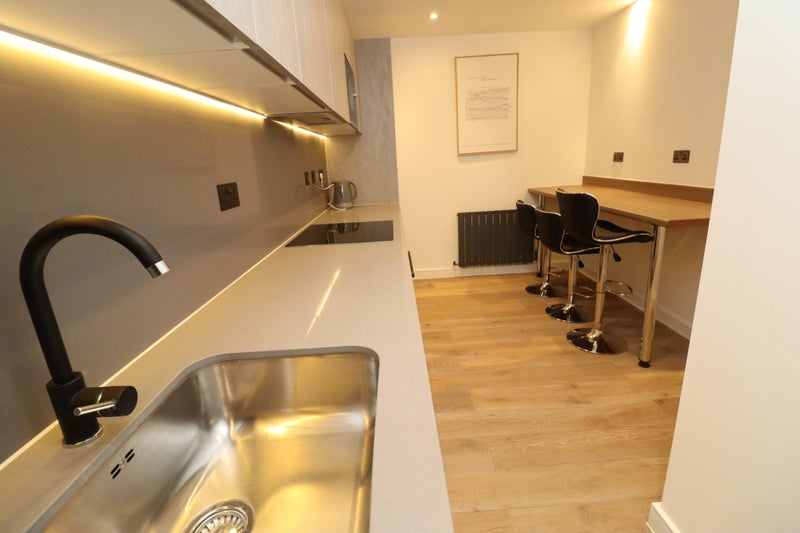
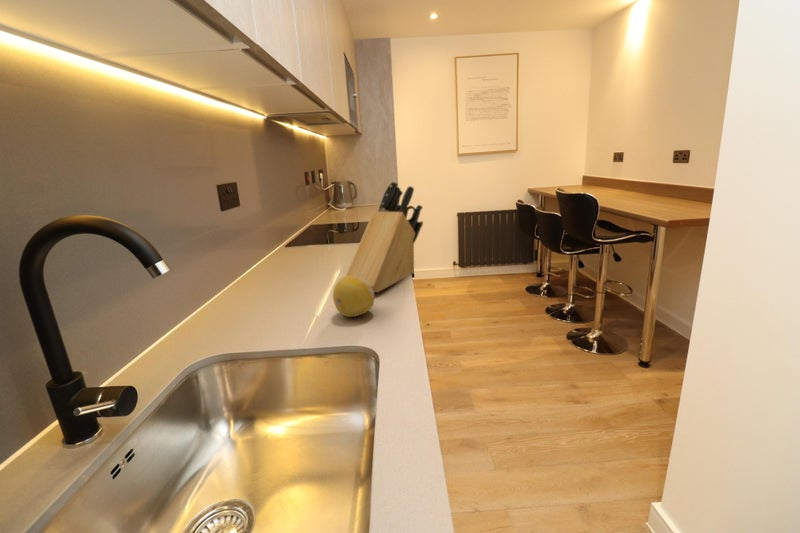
+ knife block (386, 231)
+ fruit (353, 295)
